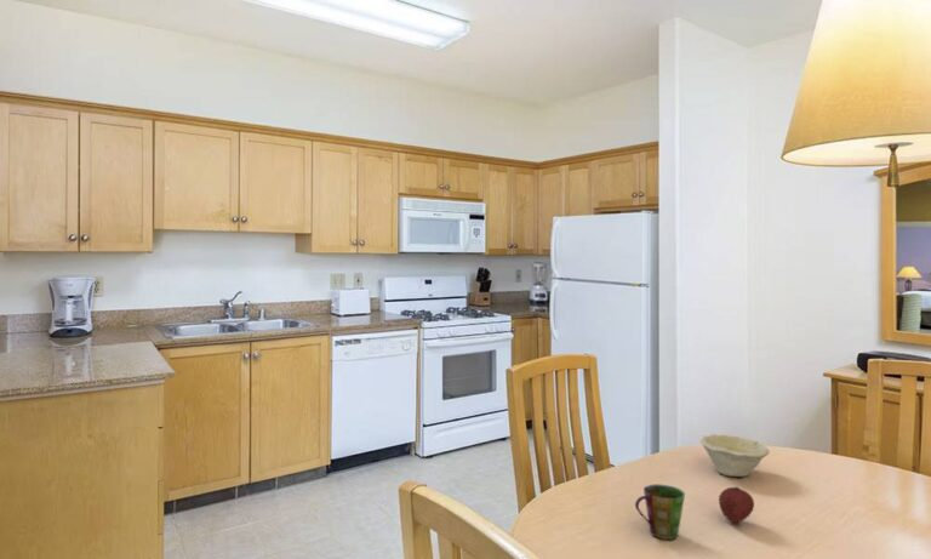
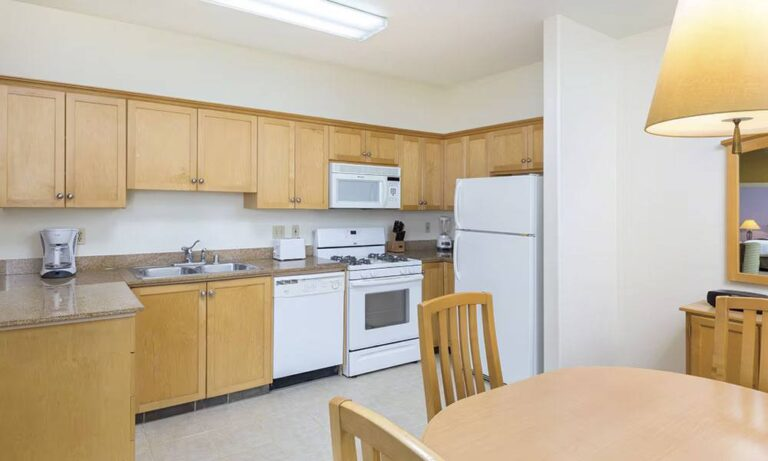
- fruit (736, 504)
- cup (658, 513)
- bowl (733, 456)
